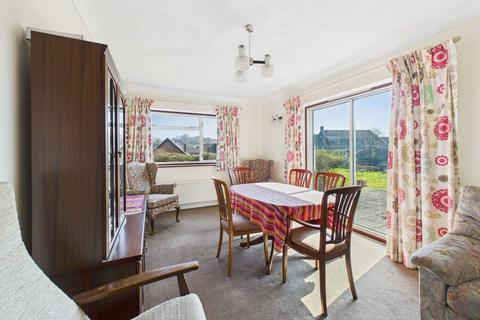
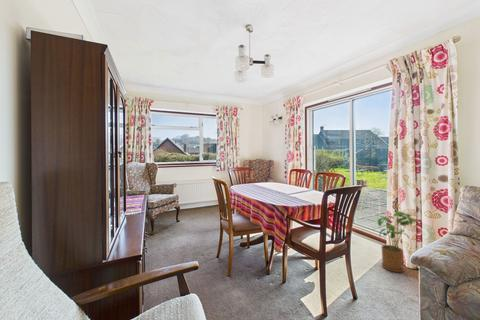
+ house plant (391, 239)
